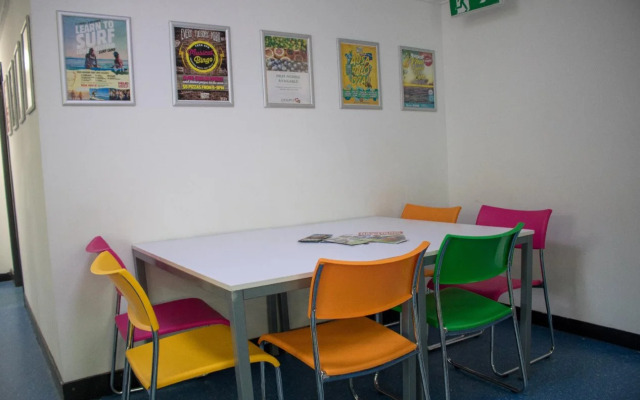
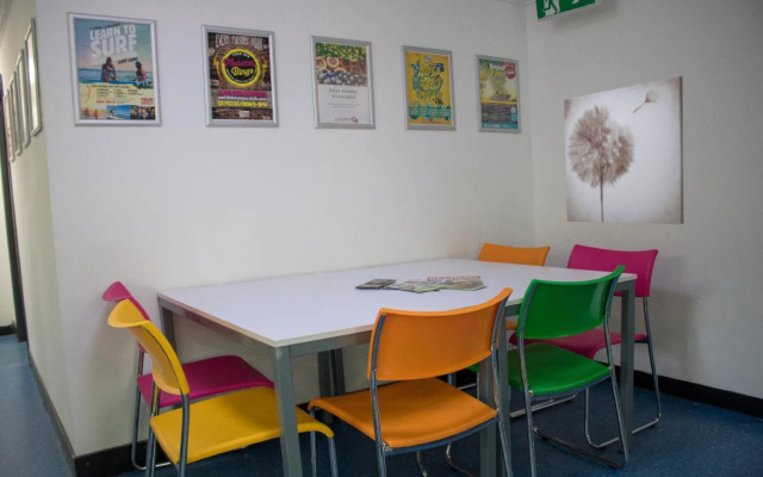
+ wall art (619, 156)
